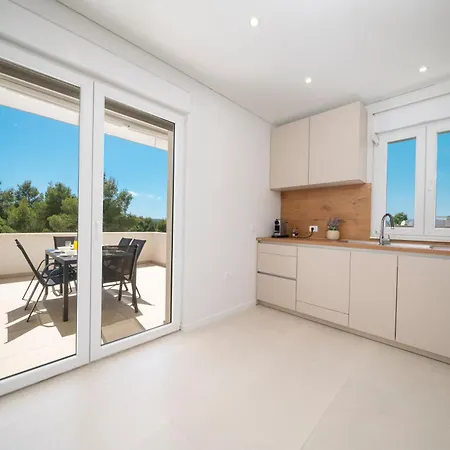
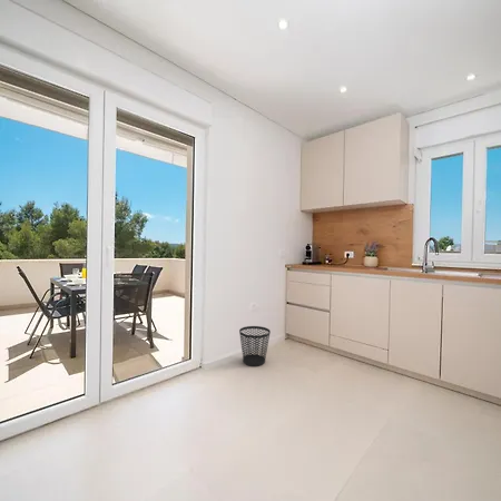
+ wastebasket (254, 345)
